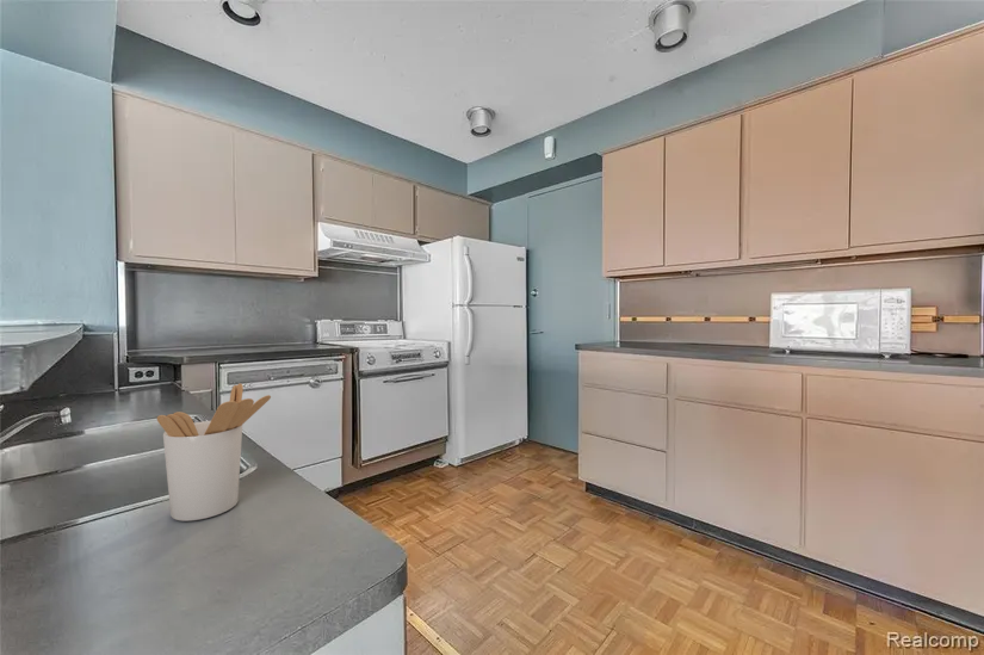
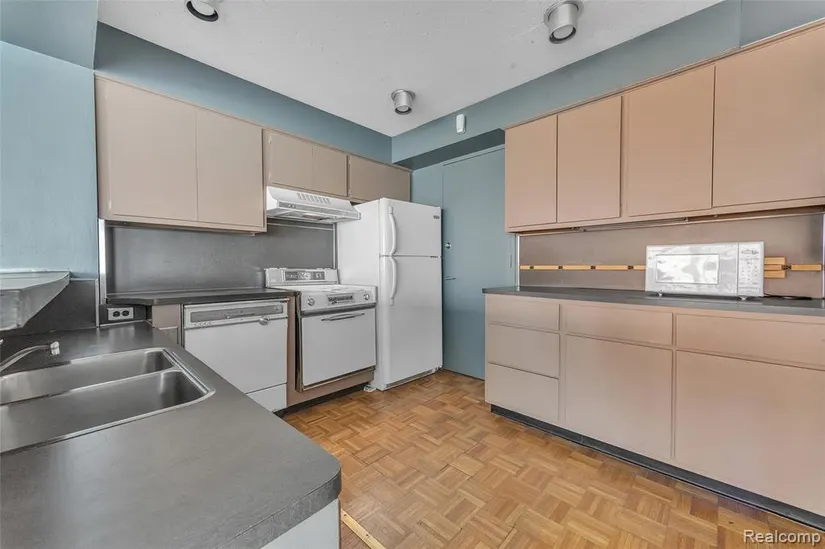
- utensil holder (217, 450)
